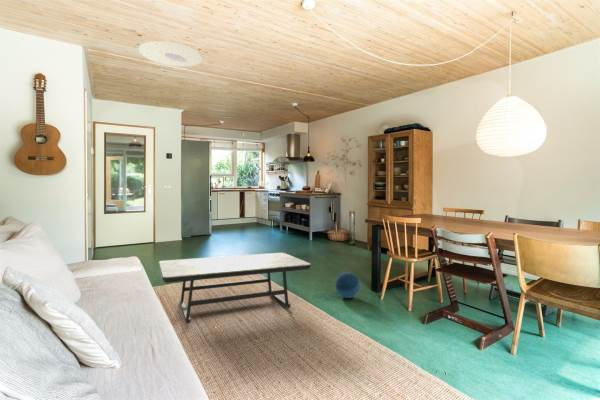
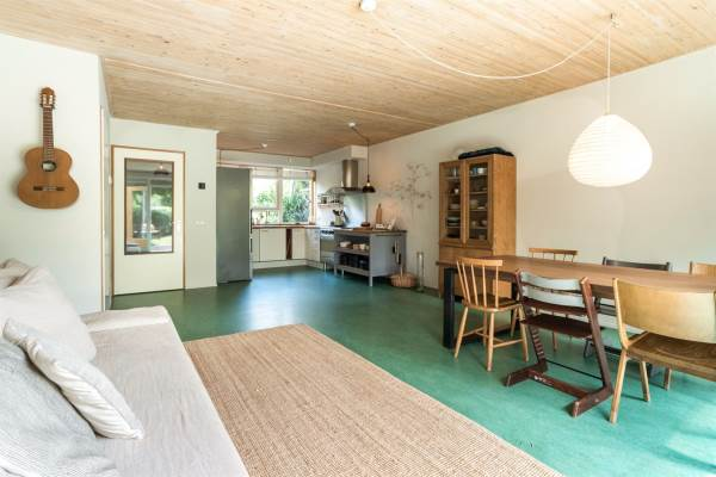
- ceiling light (171, 52)
- coffee table (234, 284)
- ball (347, 284)
